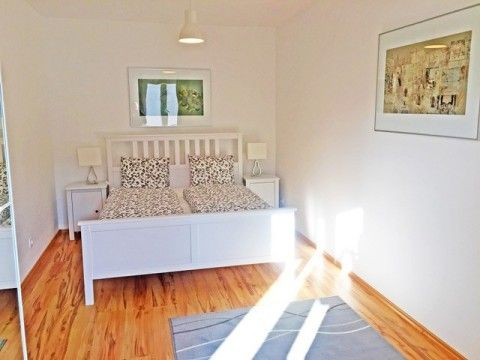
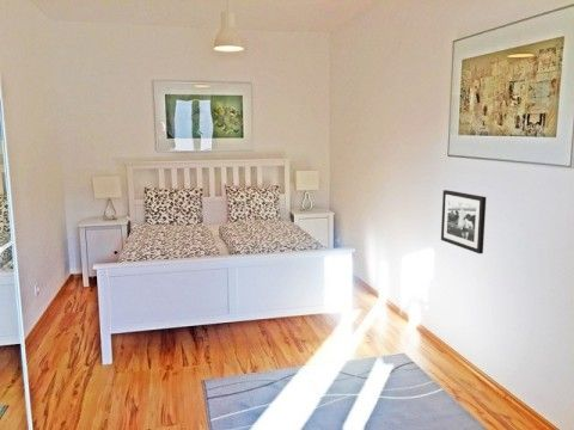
+ picture frame (462, 220)
